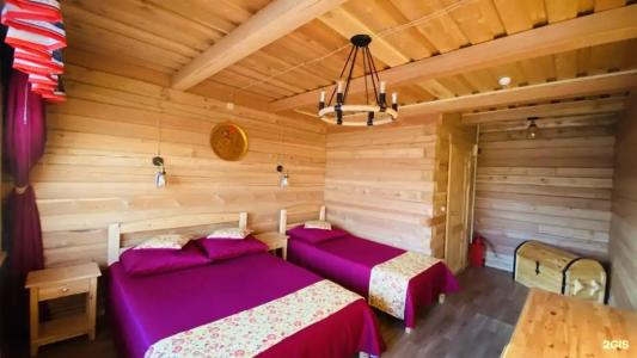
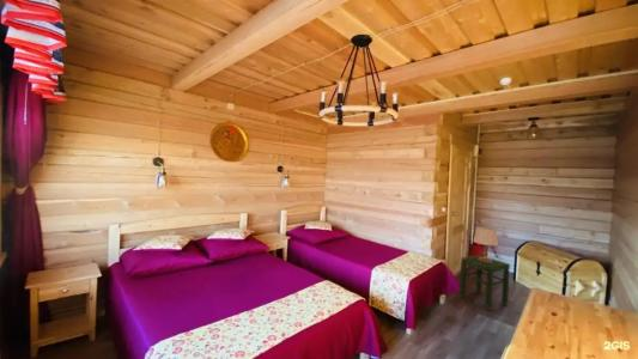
+ table lamp (485, 243)
+ stool (484, 281)
